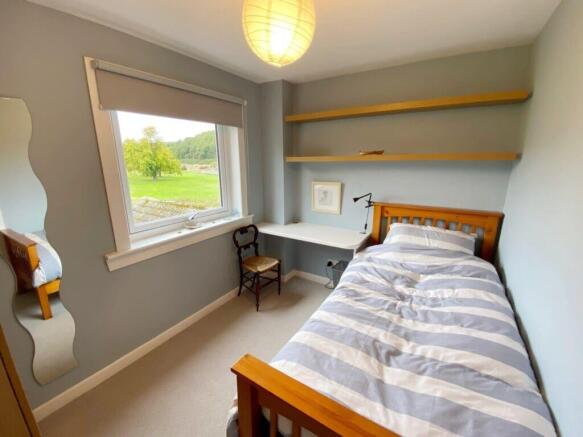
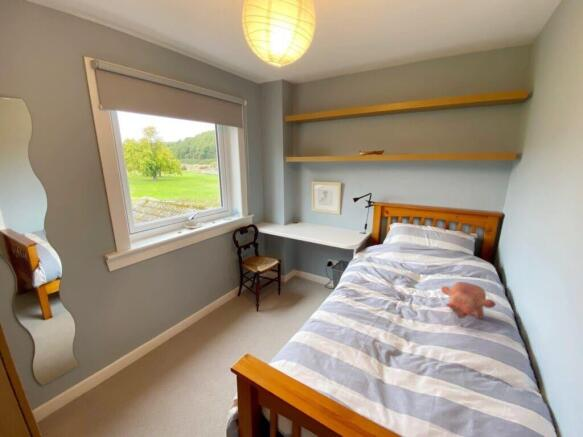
+ teddy bear (463, 306)
